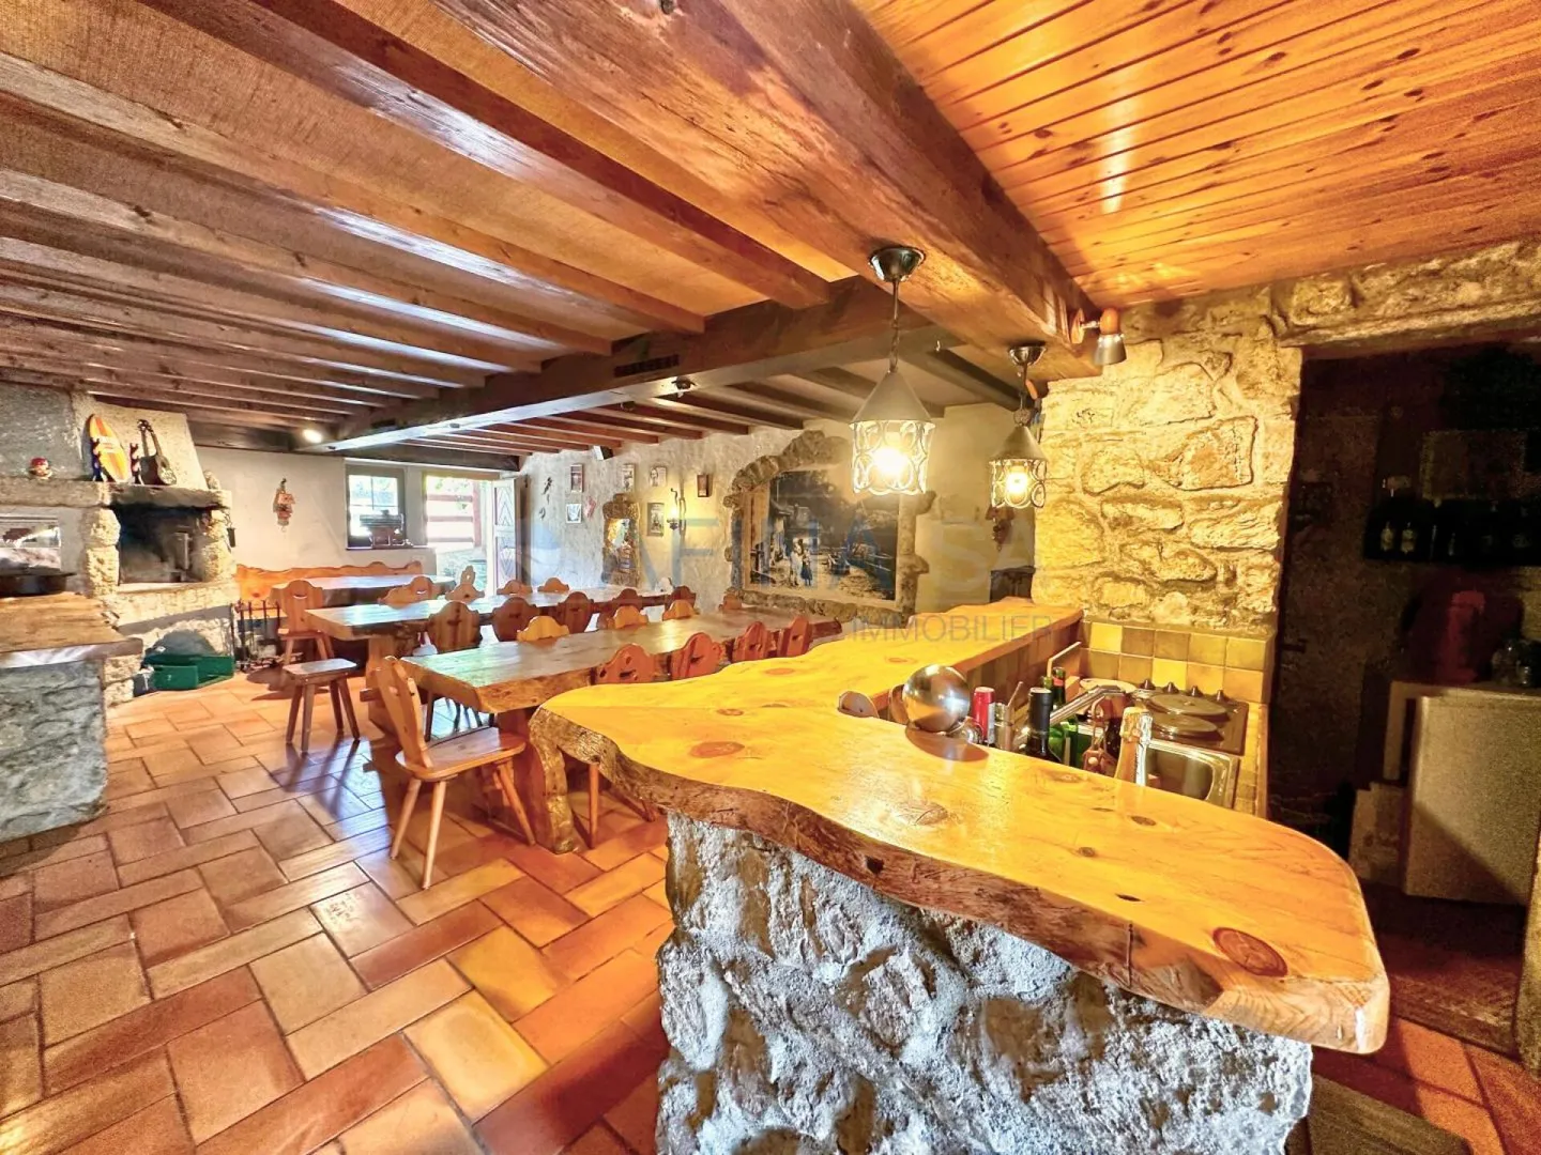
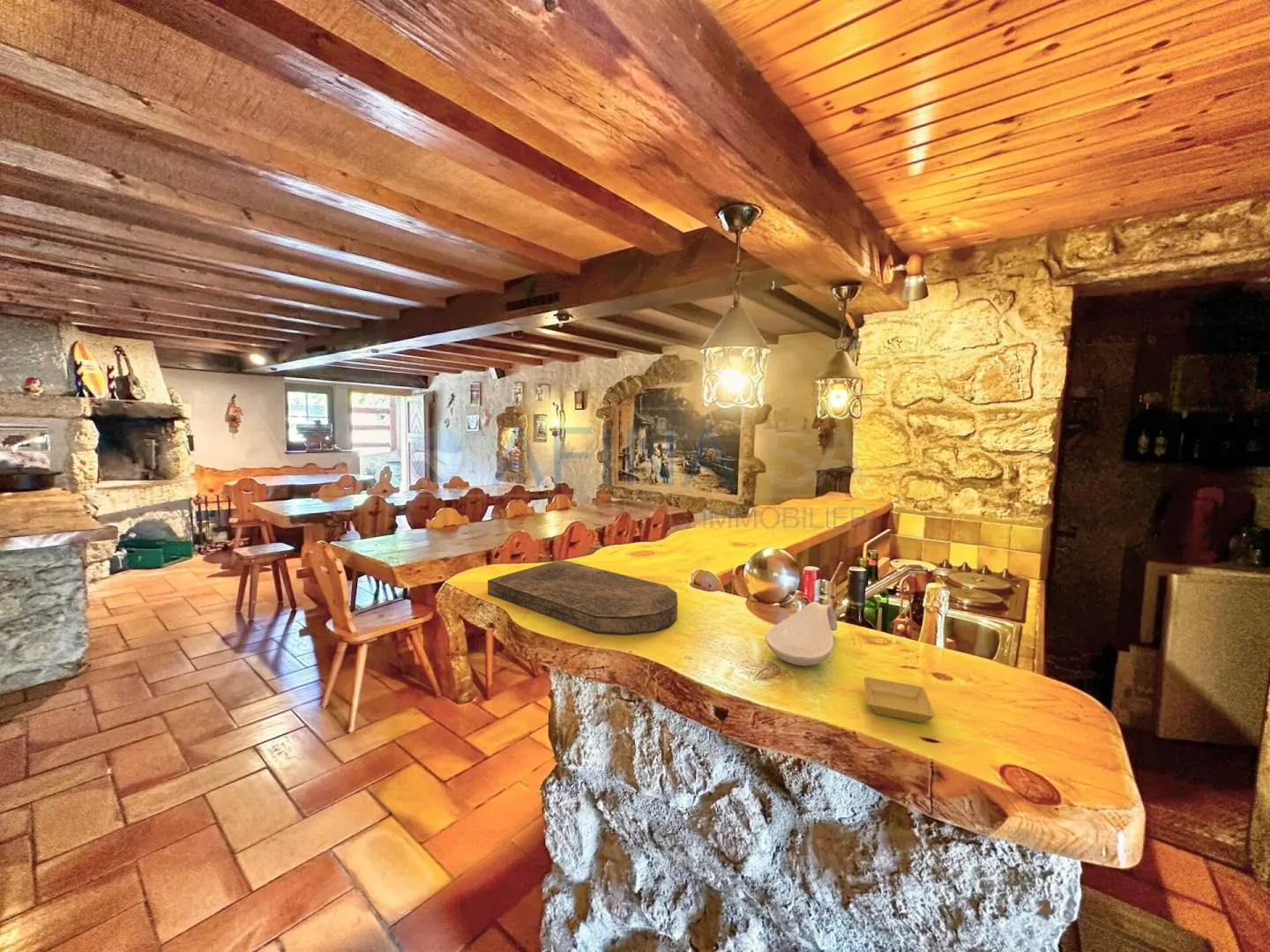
+ saucer (896, 701)
+ cutting board (590, 594)
+ spoon rest (808, 629)
